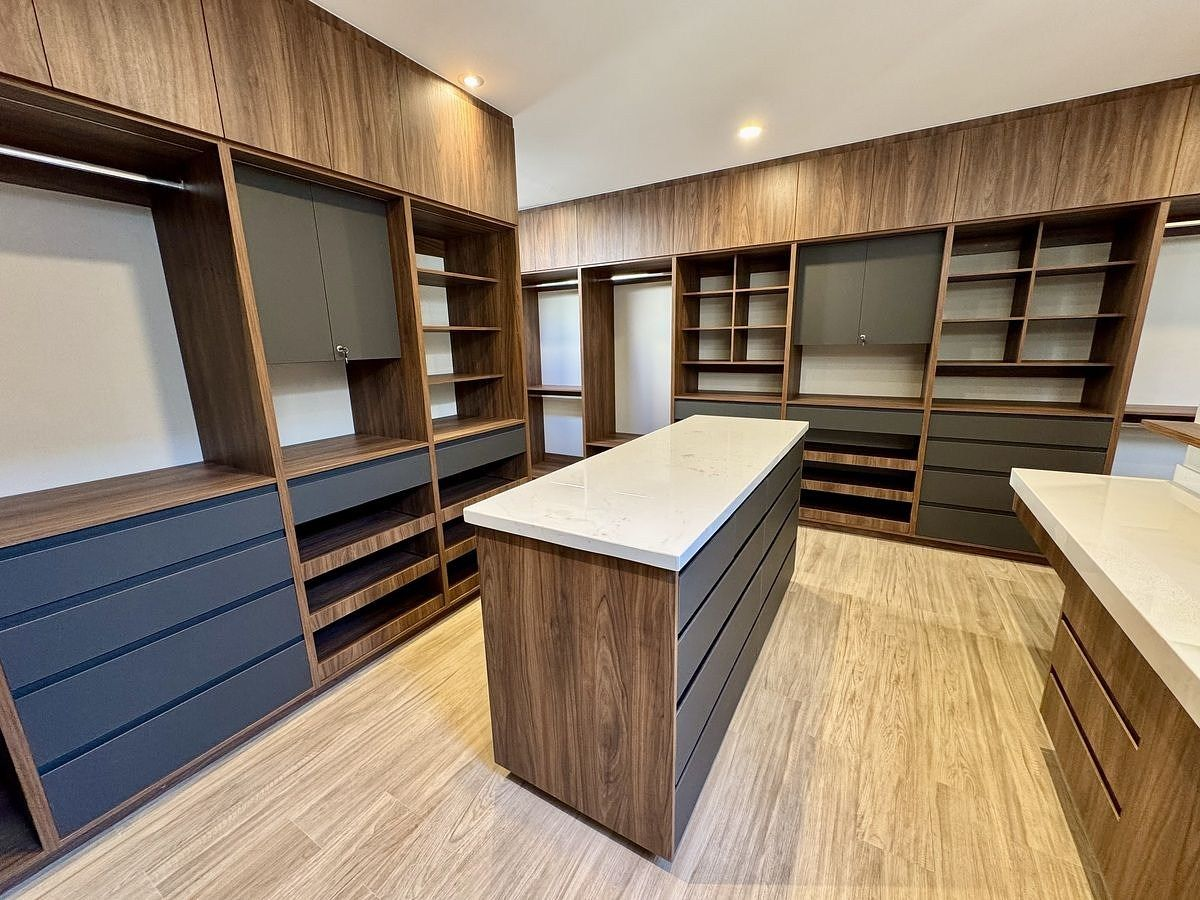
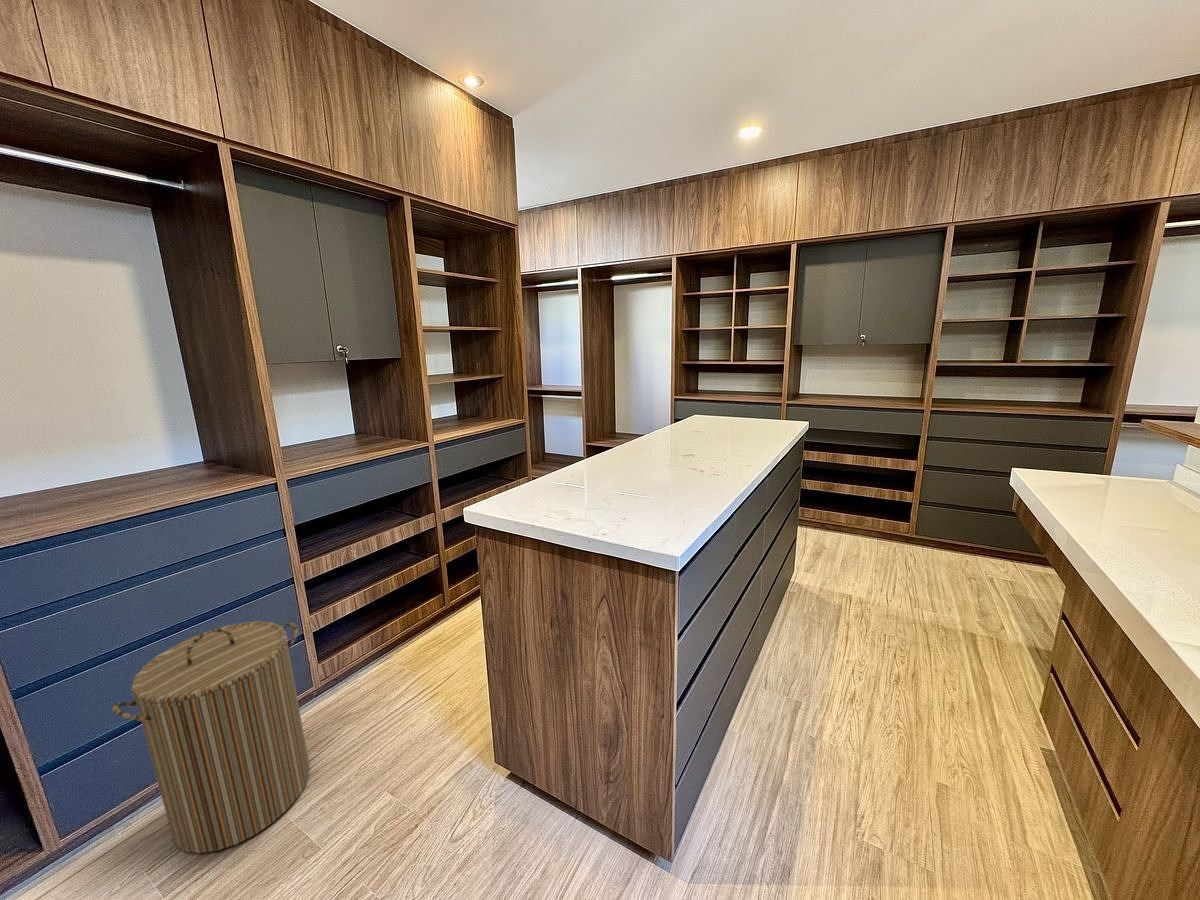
+ laundry hamper (229, 717)
